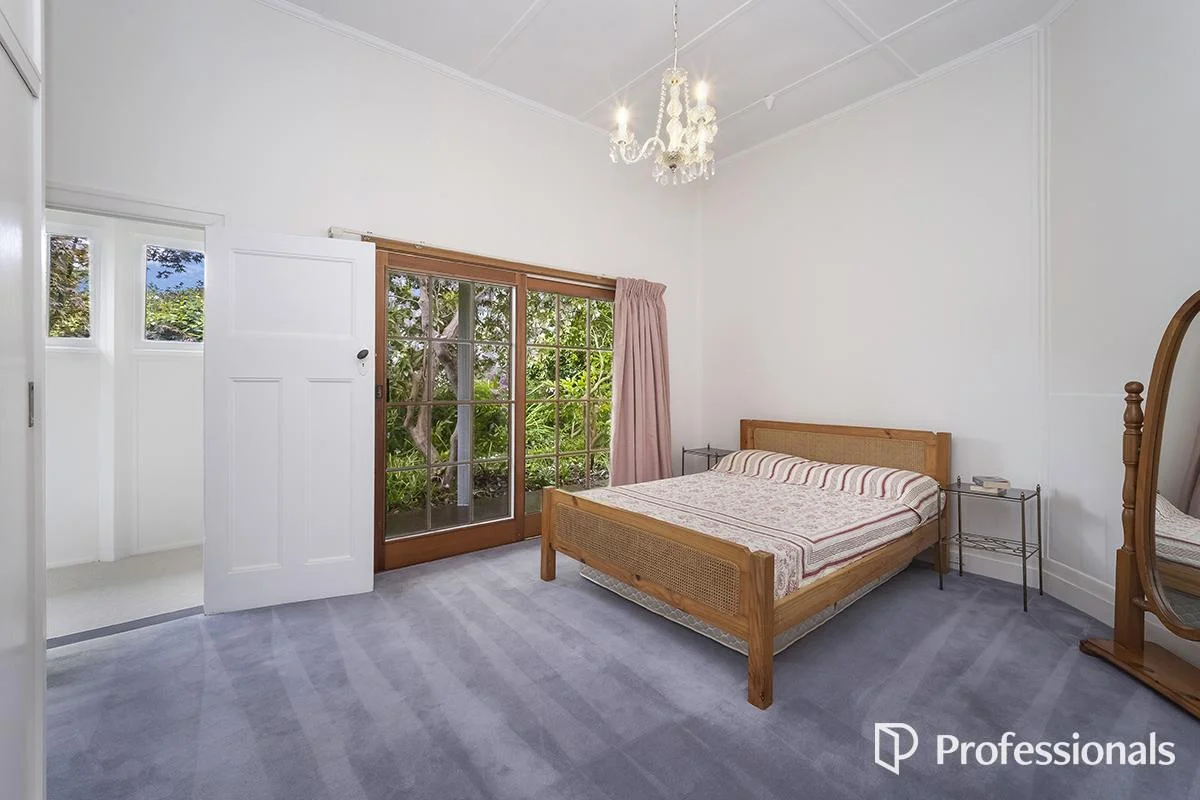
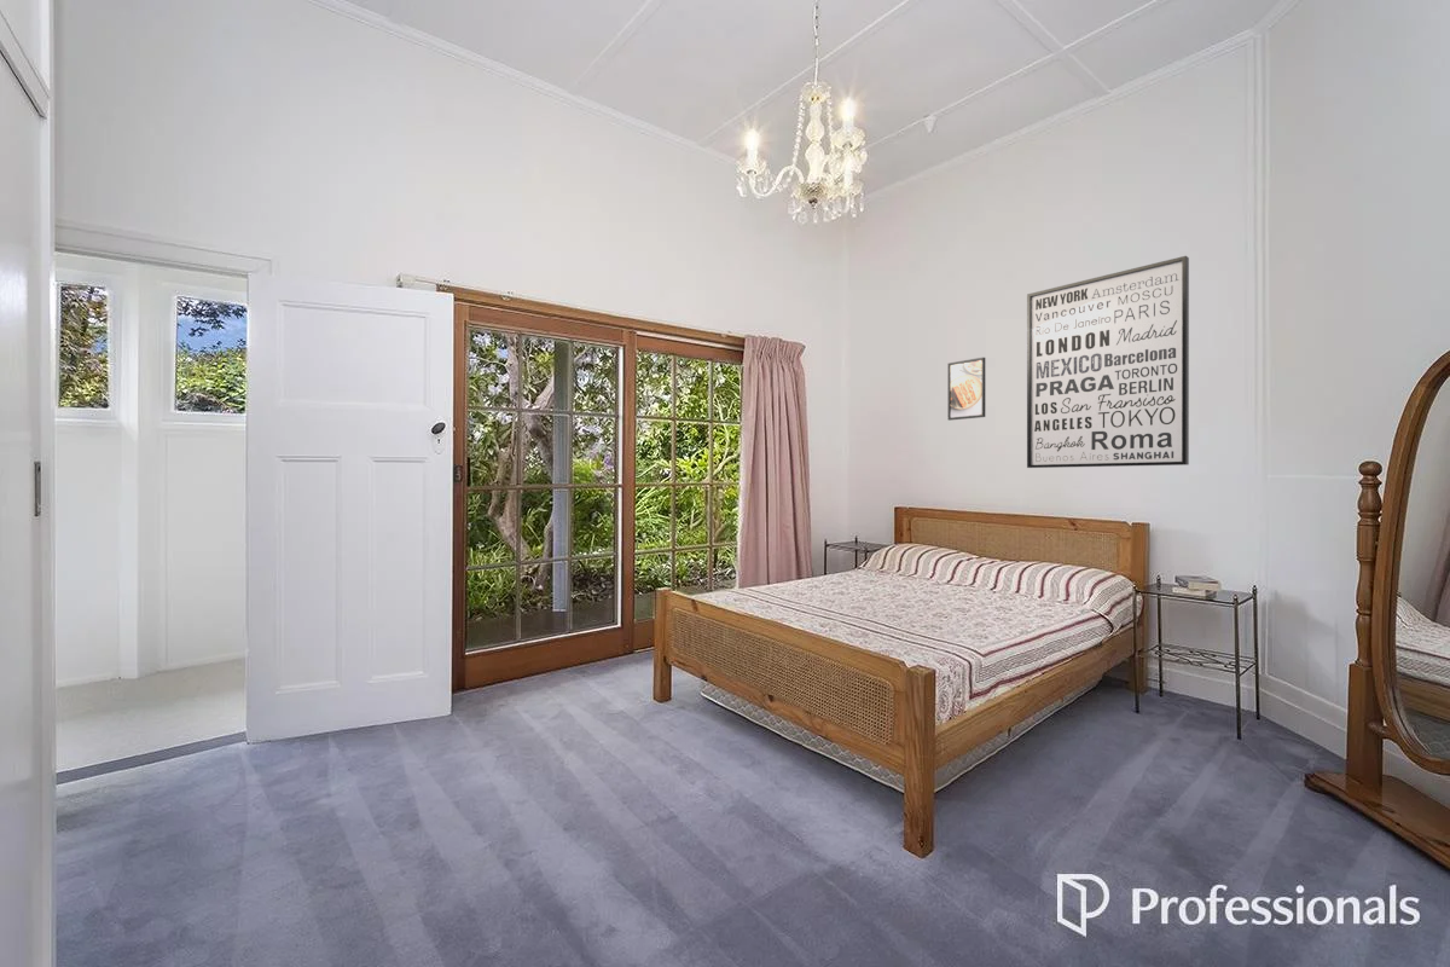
+ wall art (1100, 371)
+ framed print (965, 389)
